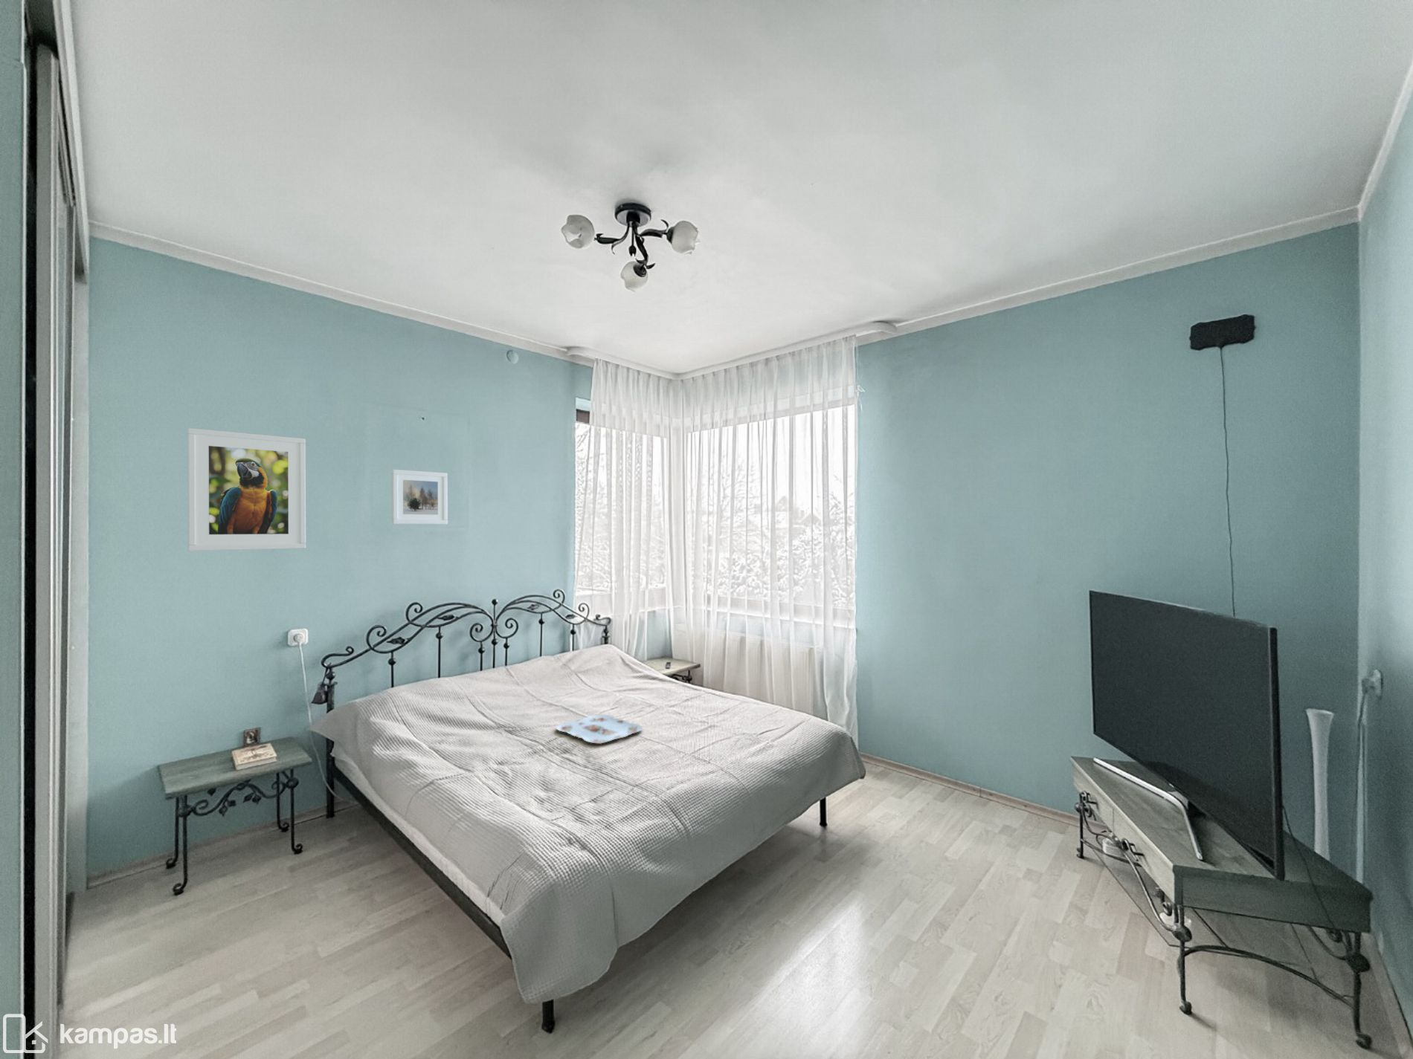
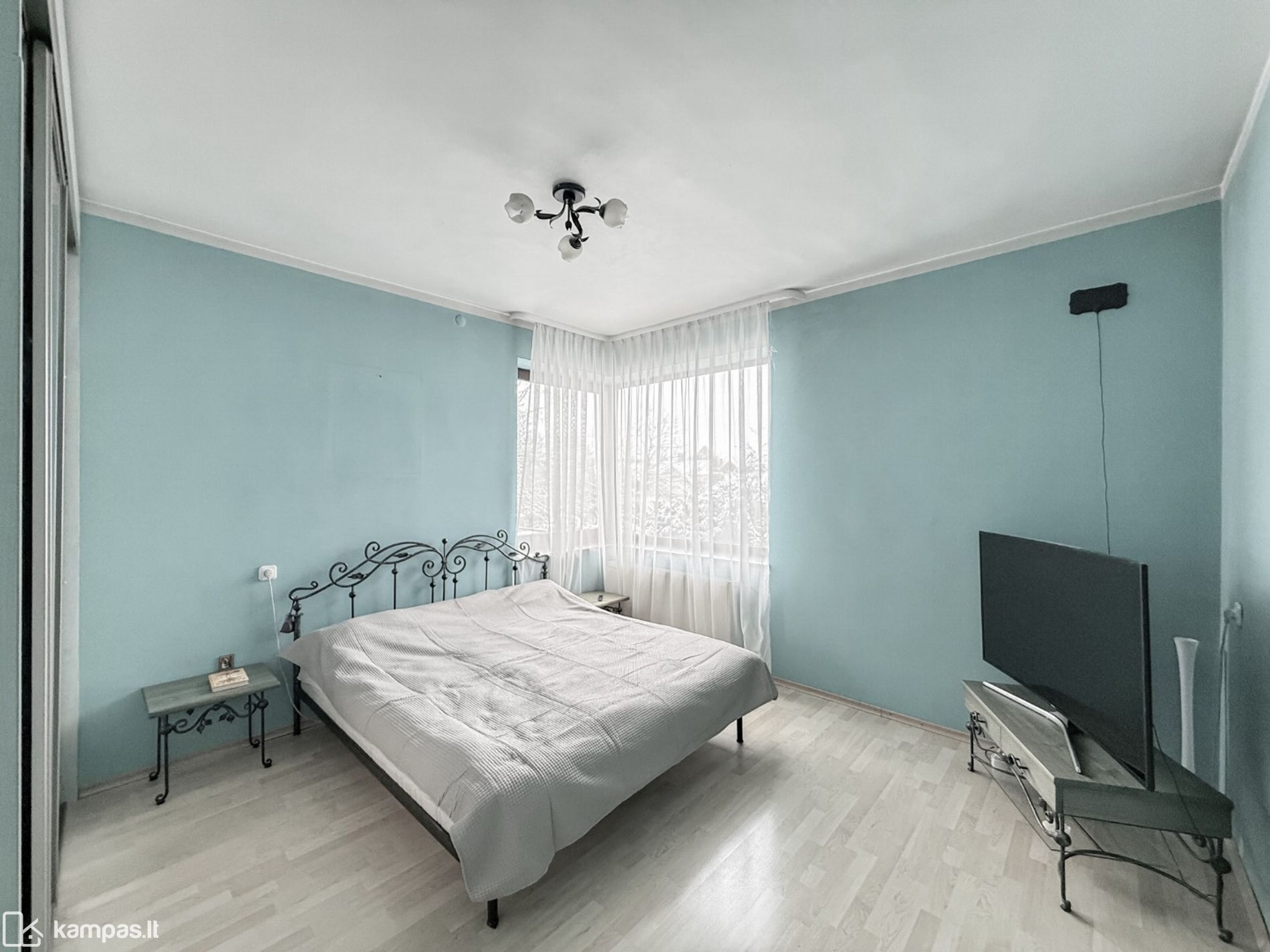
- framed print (249, 492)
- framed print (421, 497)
- serving tray (599, 729)
